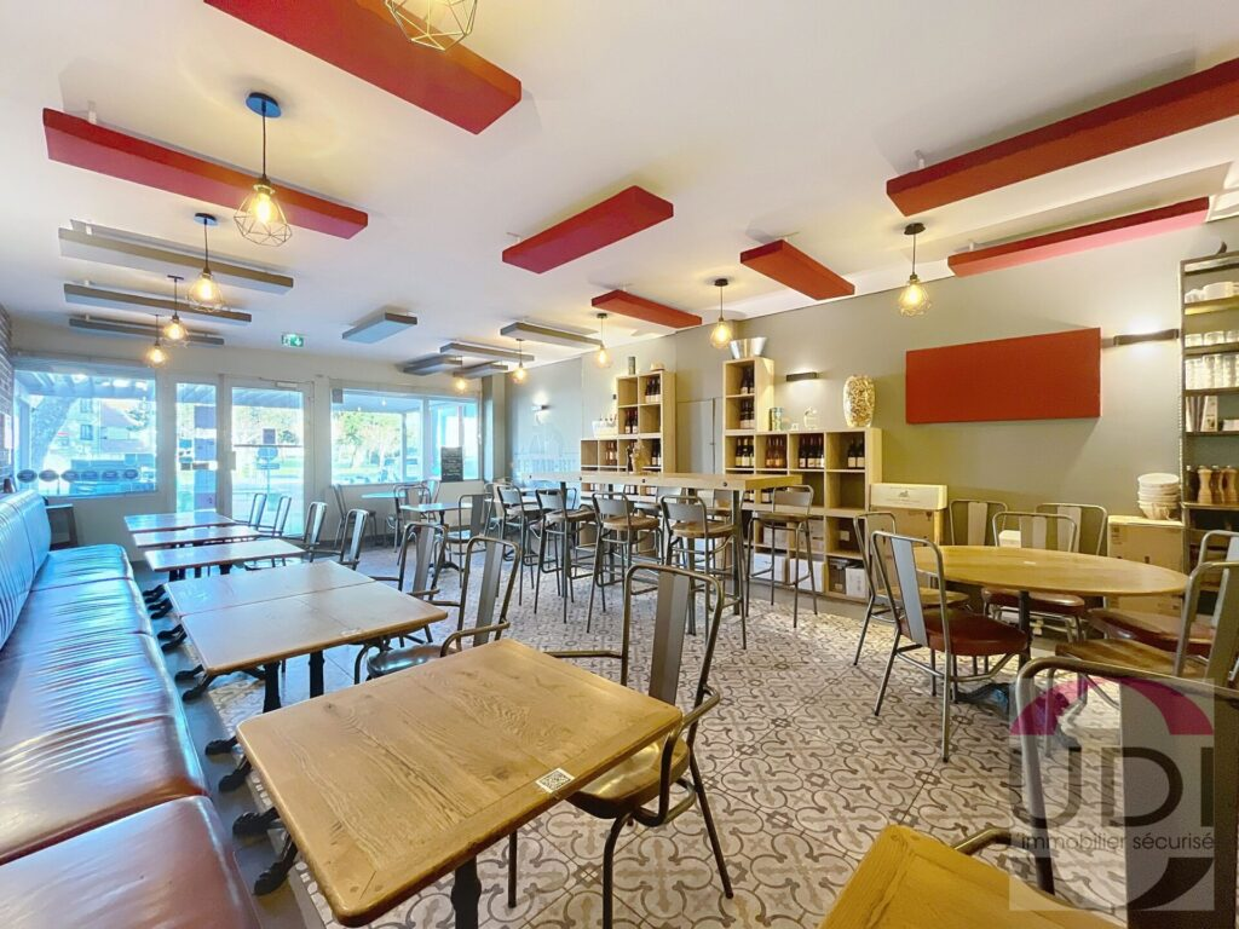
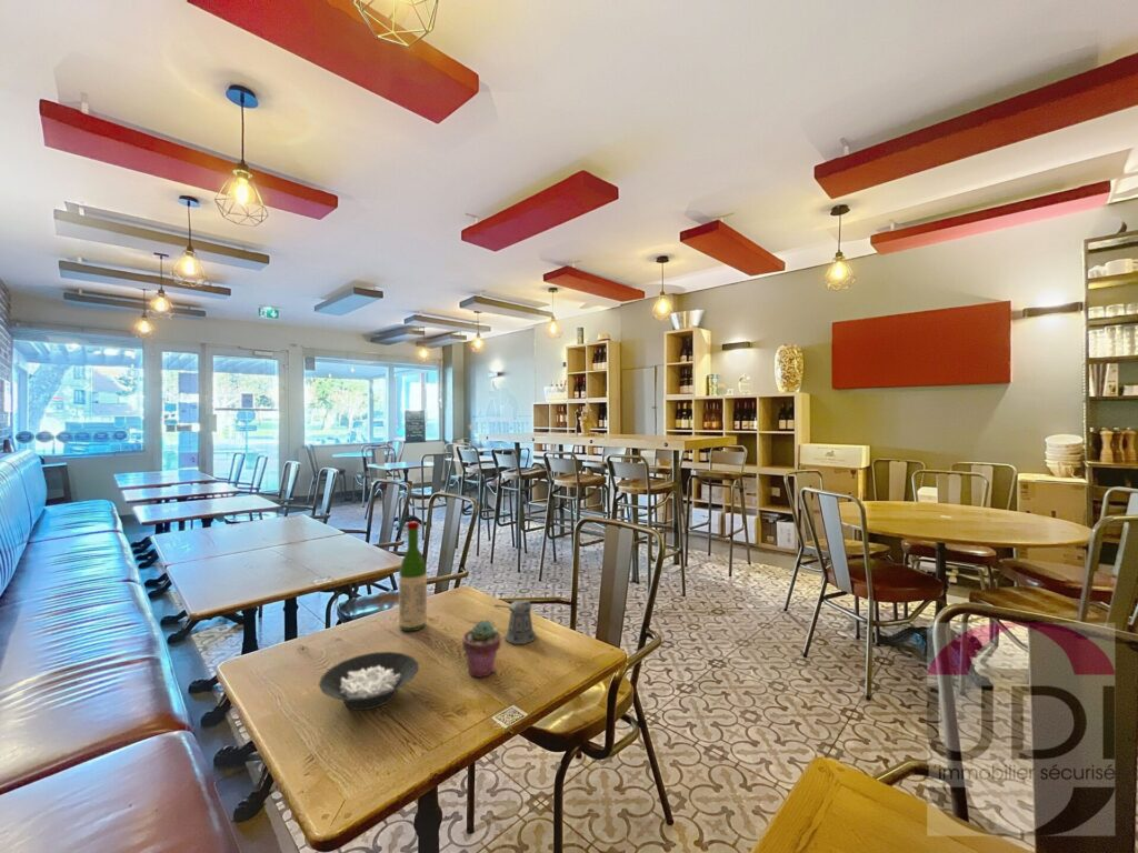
+ pepper shaker (517, 618)
+ cereal bowl (370, 684)
+ potted succulent (481, 645)
+ wine bottle (412, 574)
